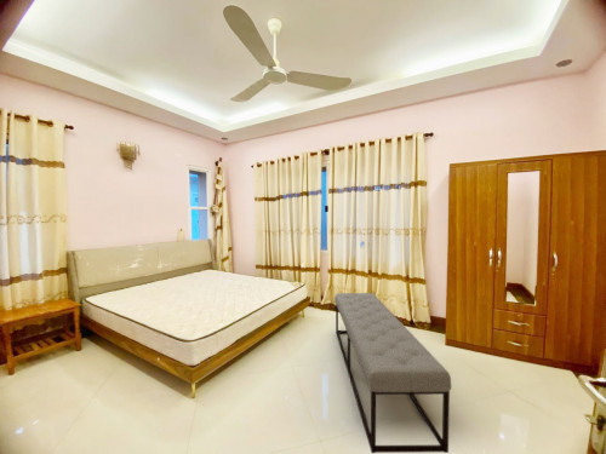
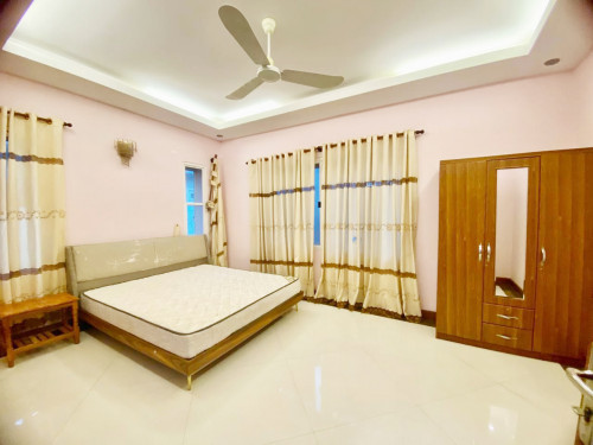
- bench (372, 344)
